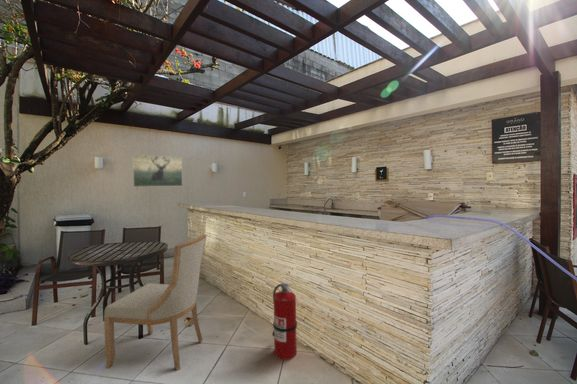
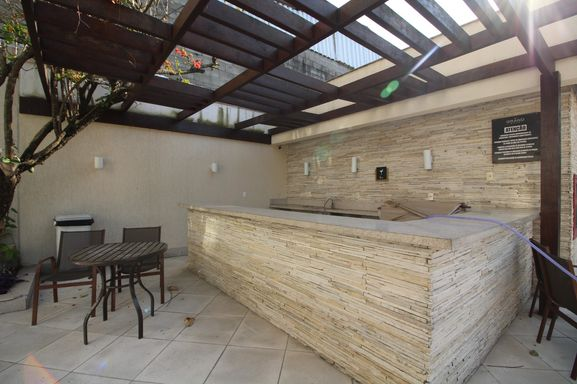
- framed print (158, 171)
- chair (162, 295)
- fire extinguisher (282, 315)
